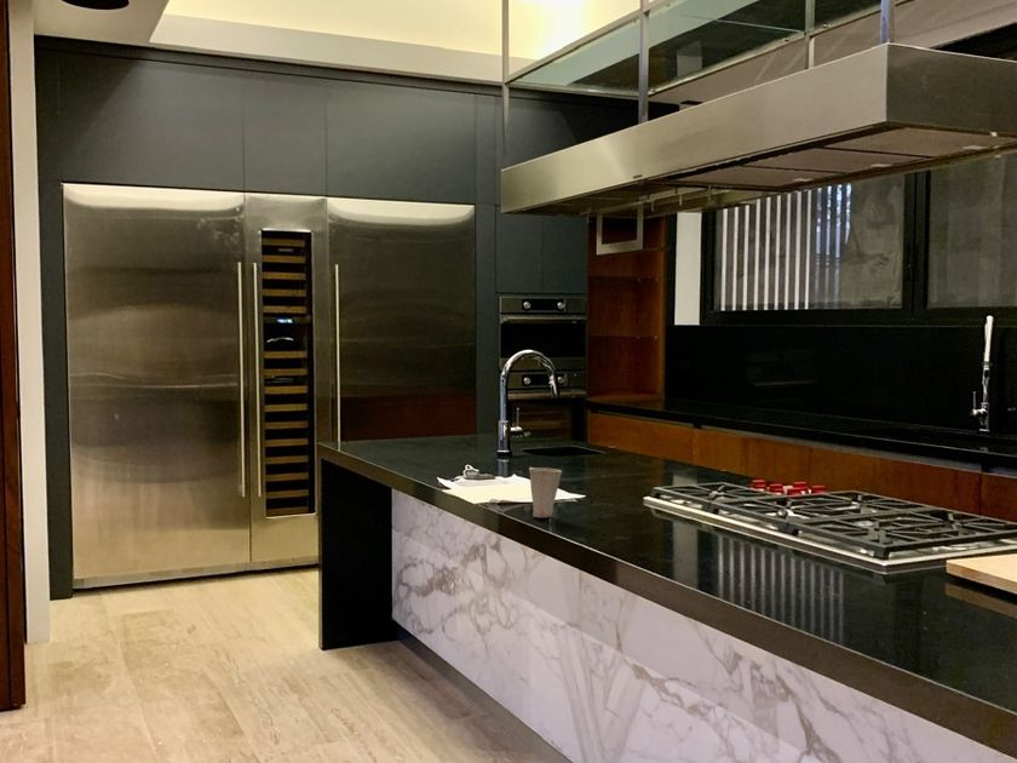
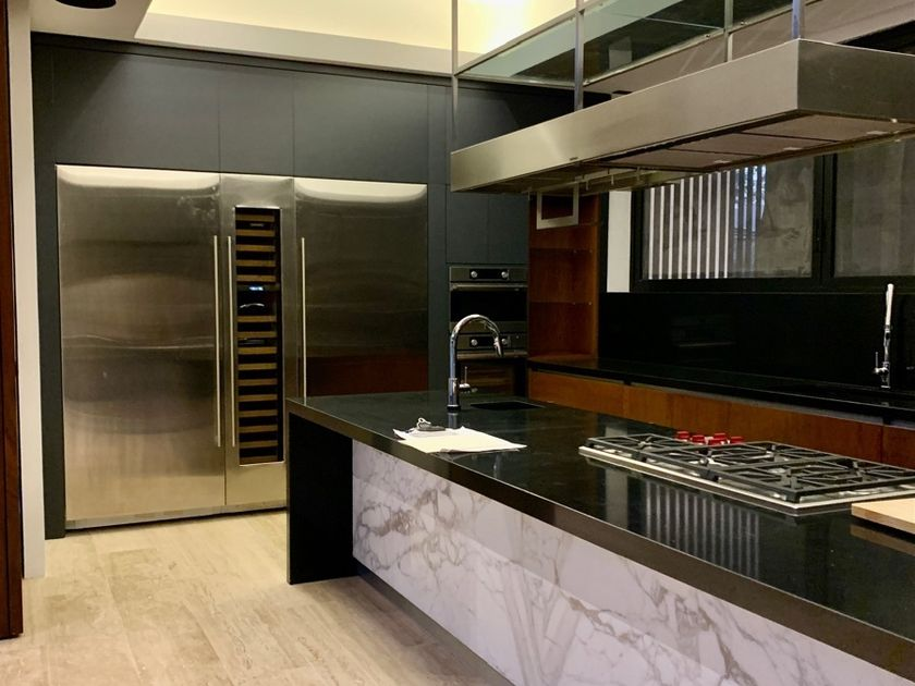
- cup (545, 492)
